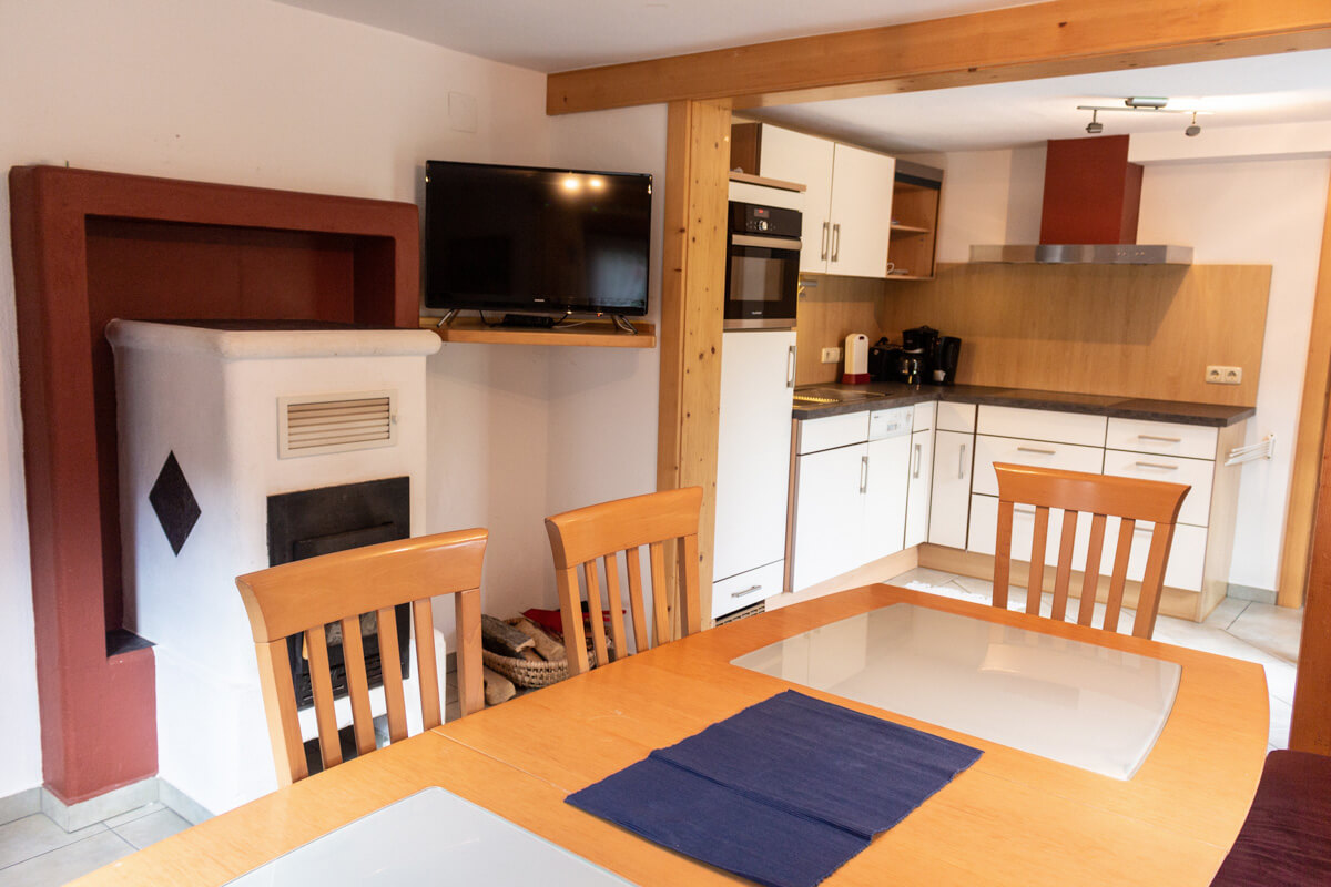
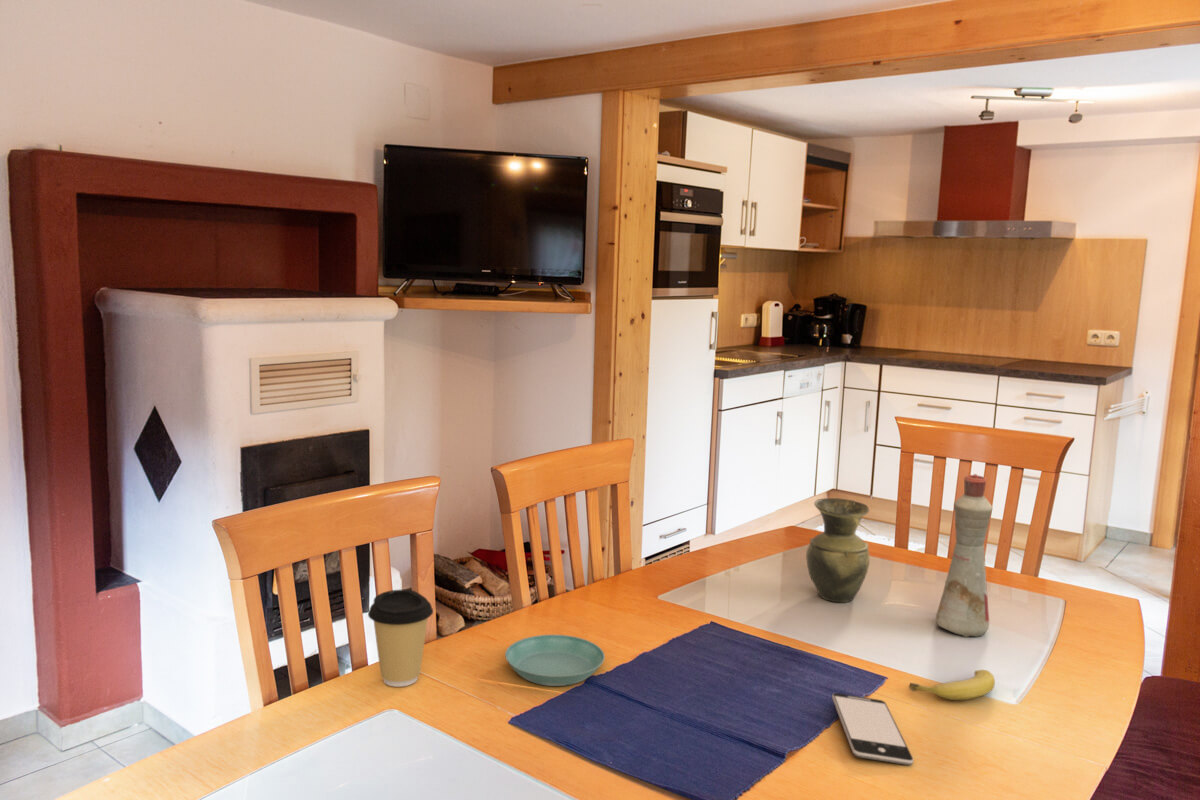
+ bottle (968, 552)
+ fruit (960, 683)
+ coffee cup (400, 639)
+ saucer (554, 662)
+ smartphone (870, 726)
+ vase (838, 551)
